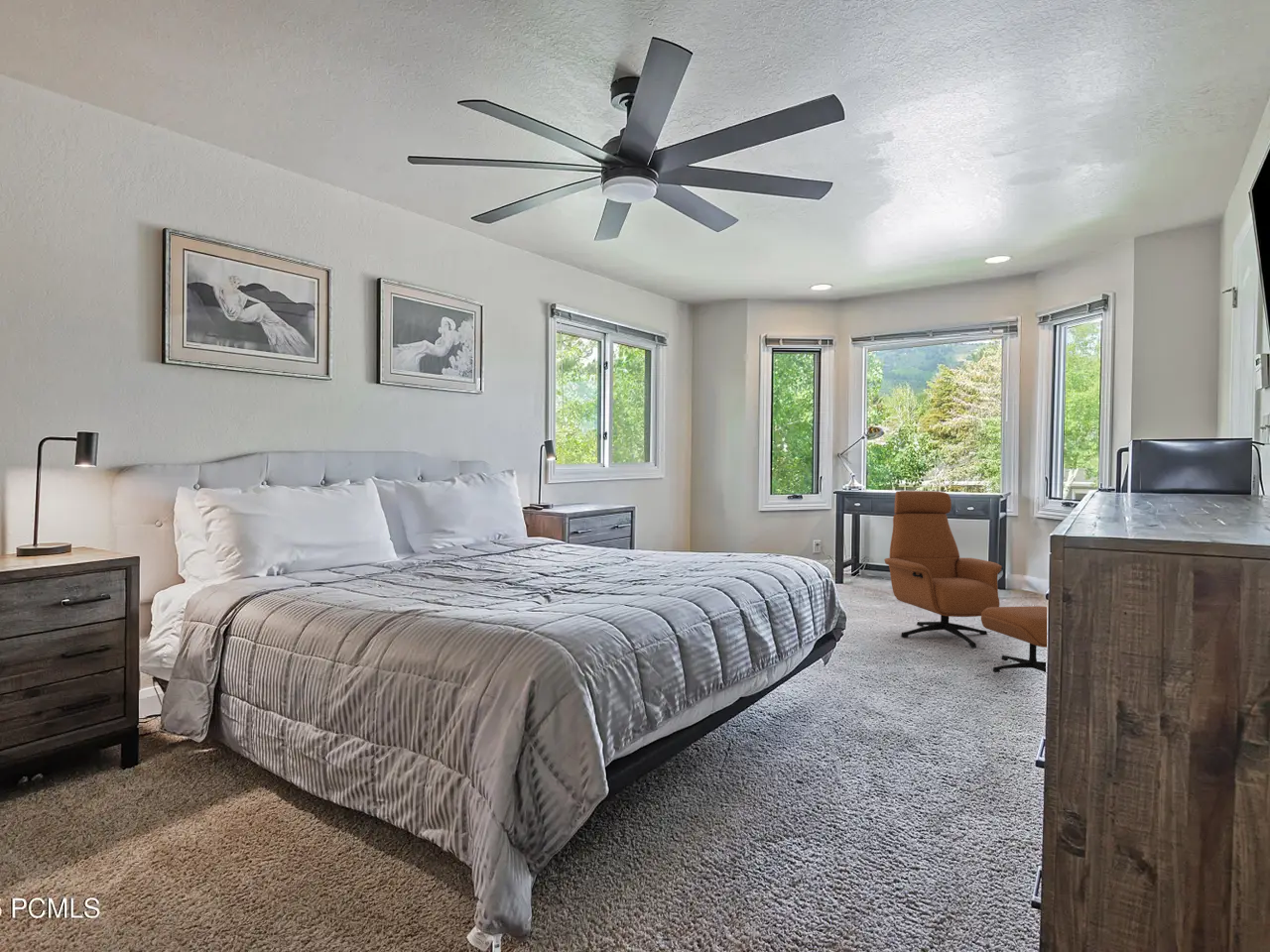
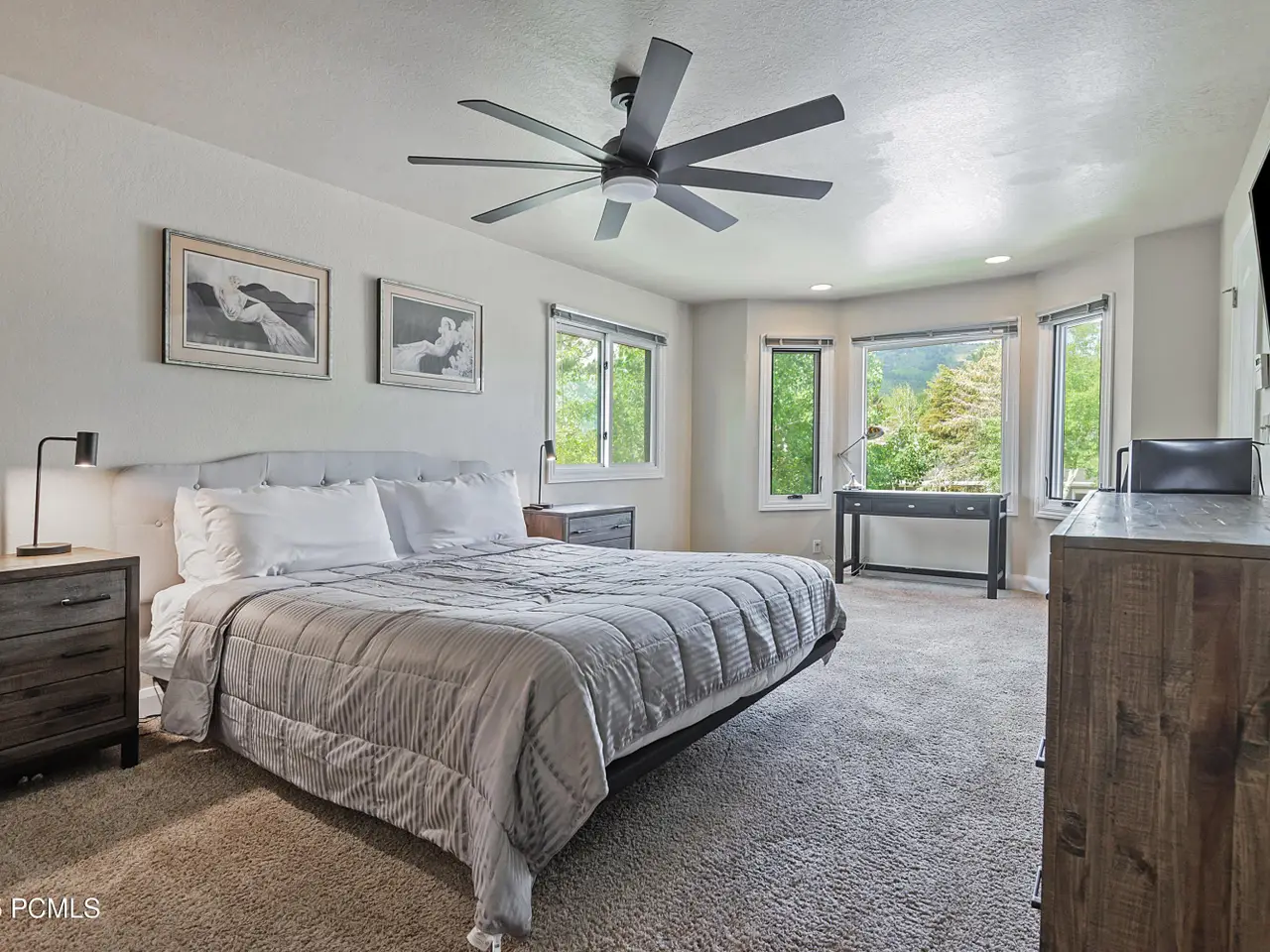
- armchair (977, 571)
